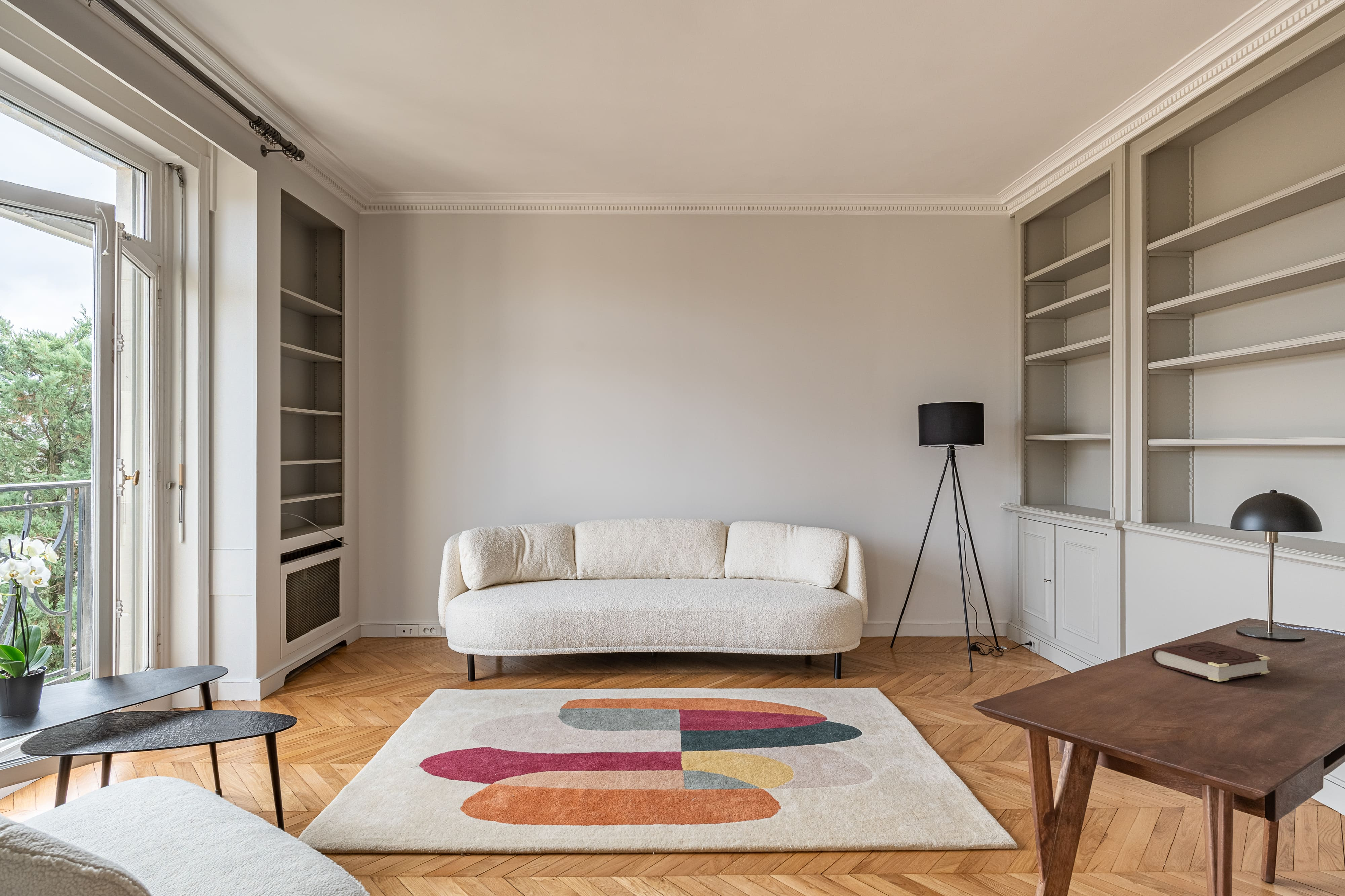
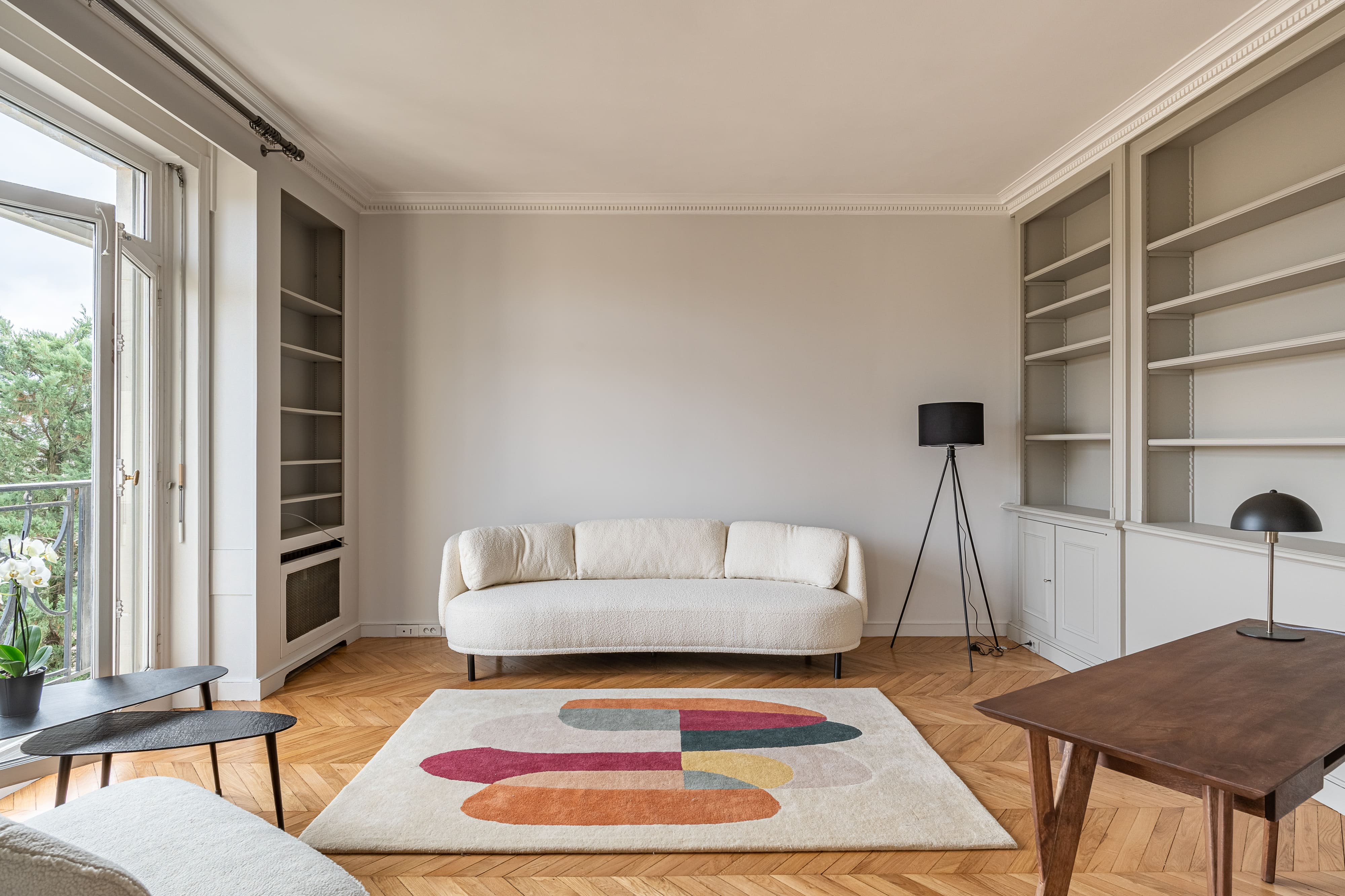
- book (1209, 659)
